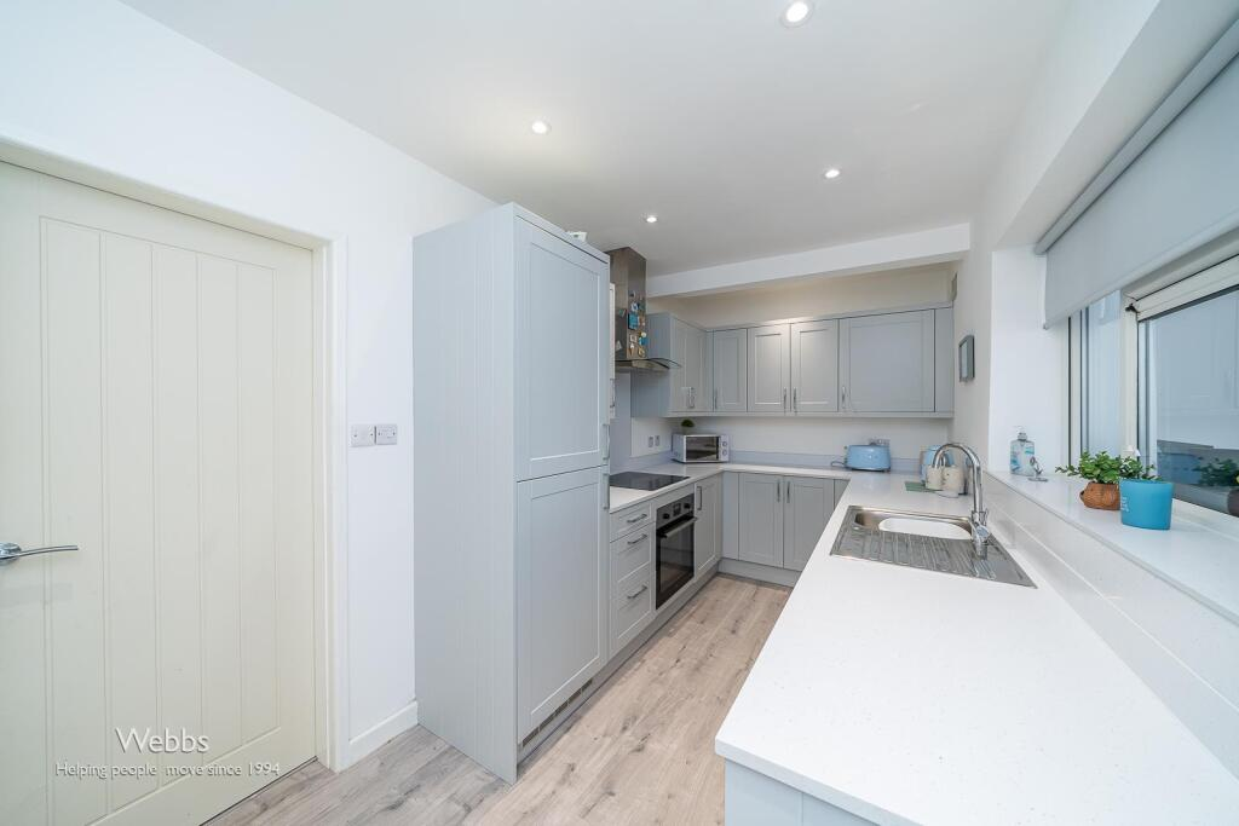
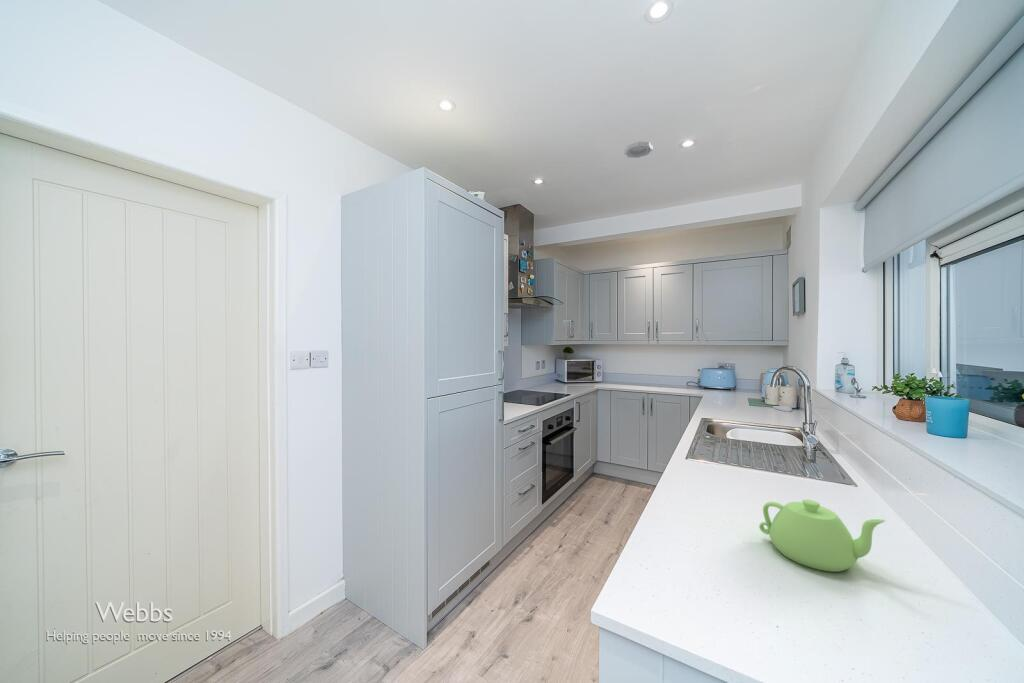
+ smoke detector (638, 147)
+ teapot (816, 529)
